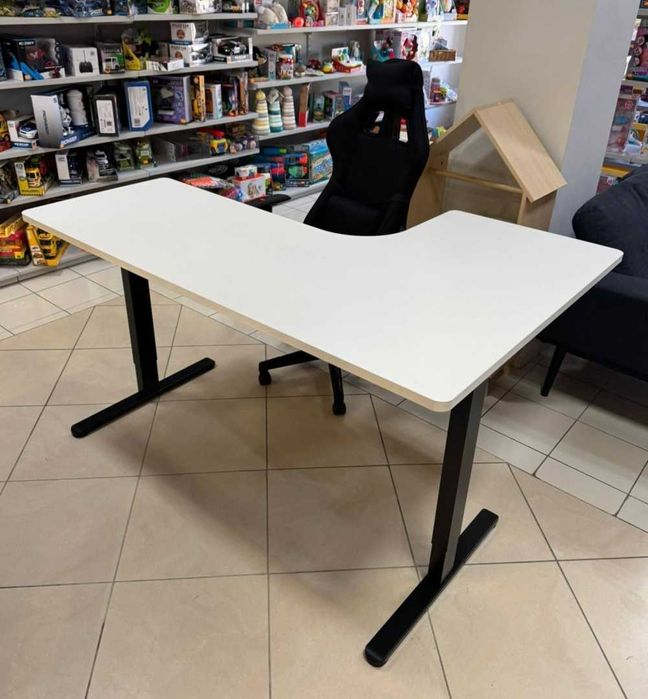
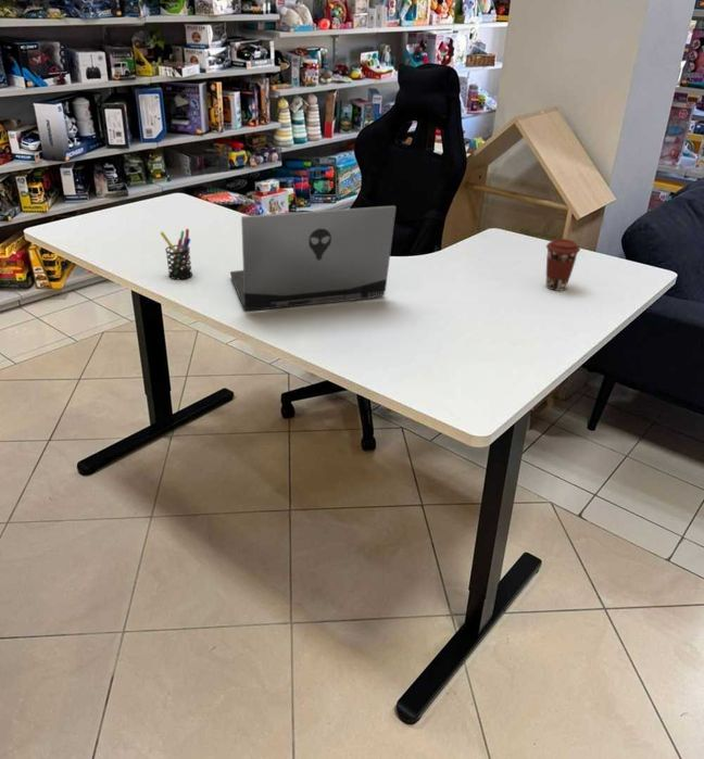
+ coffee cup (560, 265)
+ laptop computer (306, 244)
+ pen holder (180, 251)
